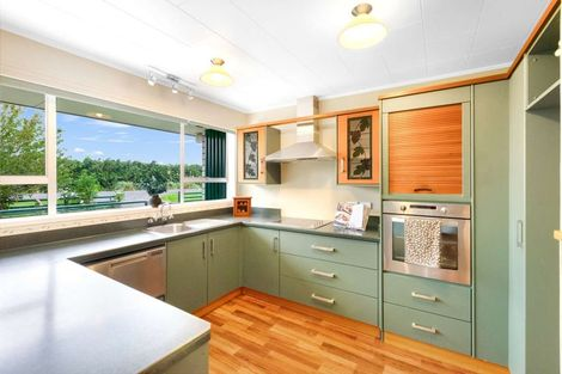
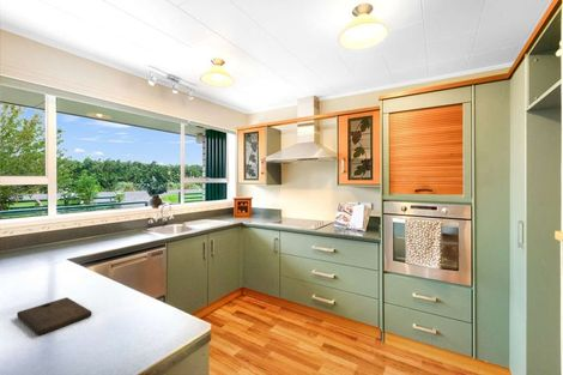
+ cutting board (54, 314)
